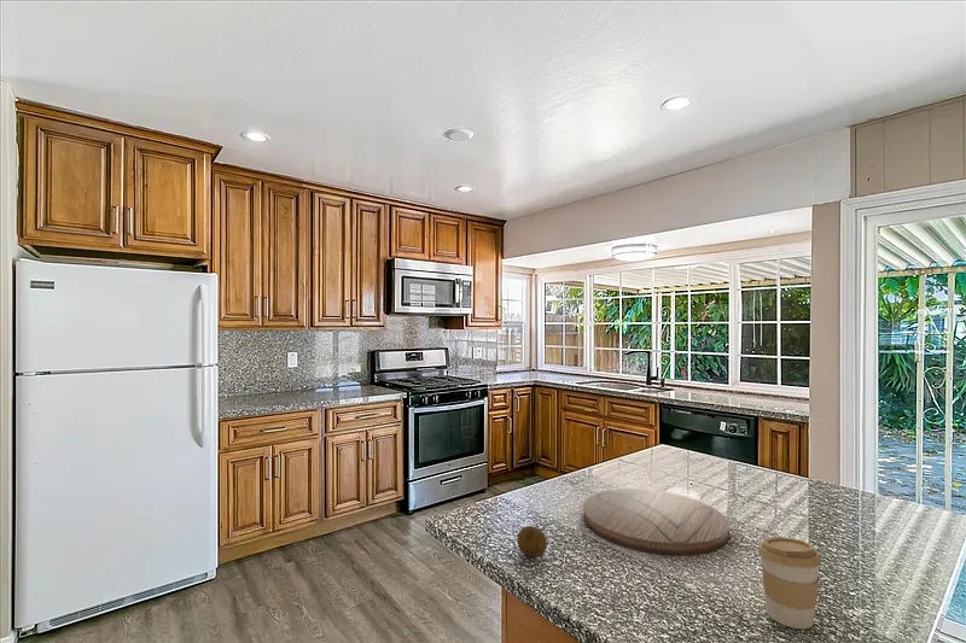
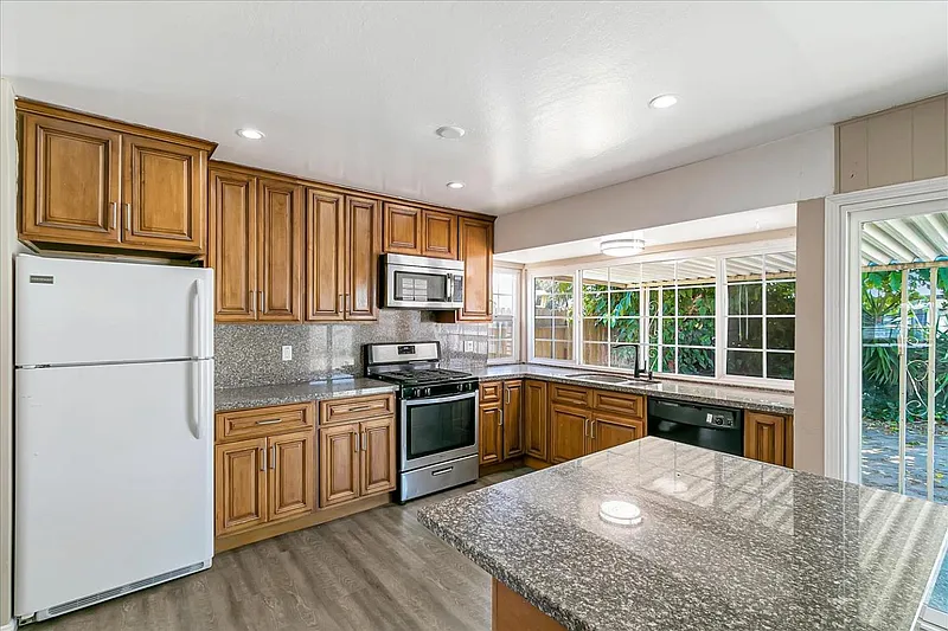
- fruit (531, 540)
- coffee cup (788, 579)
- cutting board (652, 516)
